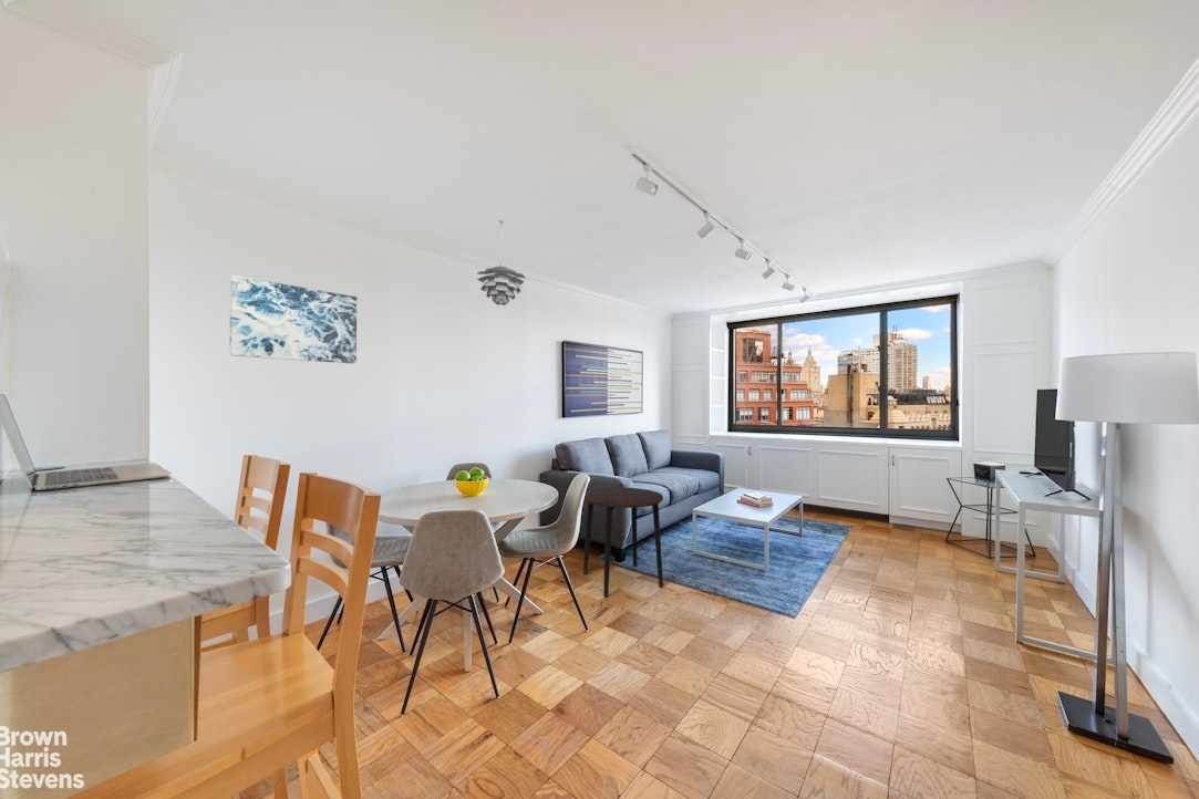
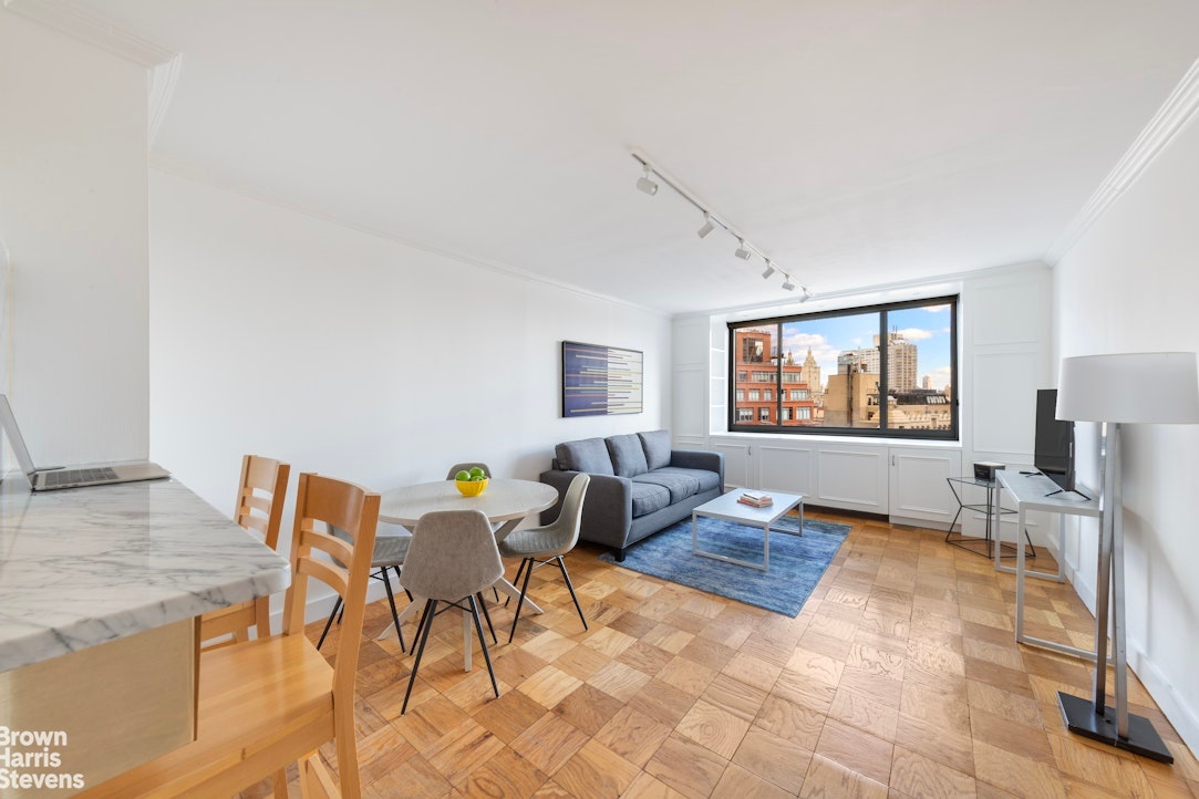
- wall art (298, 323)
- pendant light (502, 262)
- side table (632, 537)
